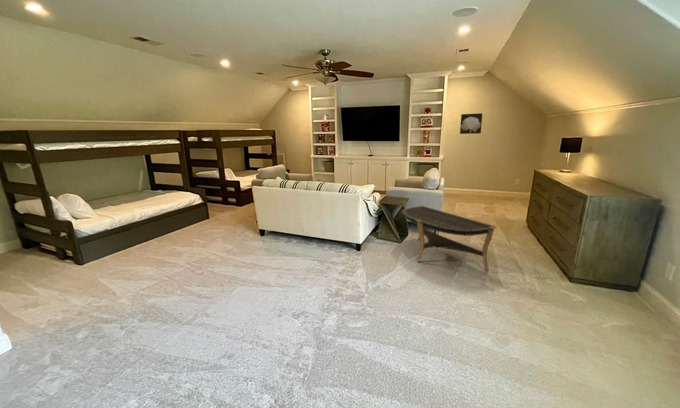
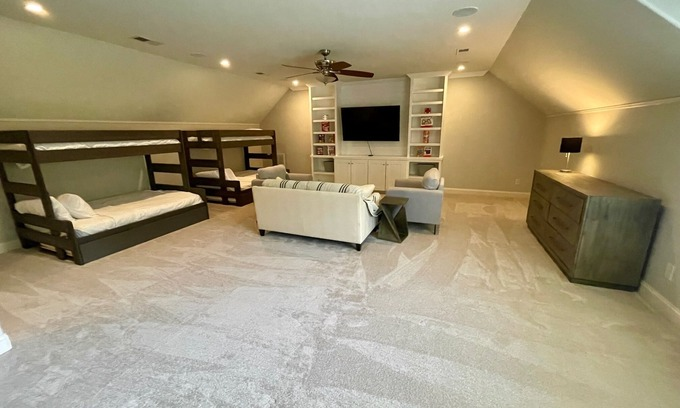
- wall art (470, 123)
- coffee table (435, 237)
